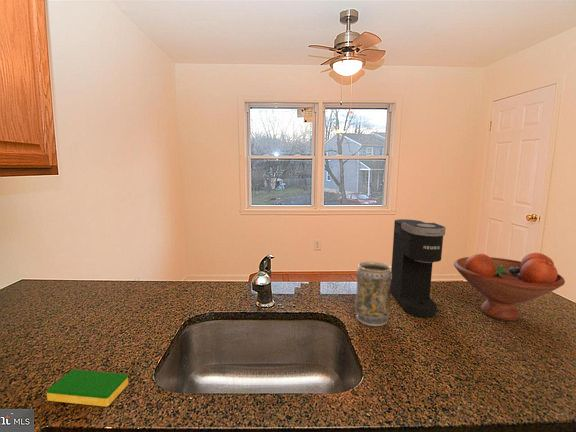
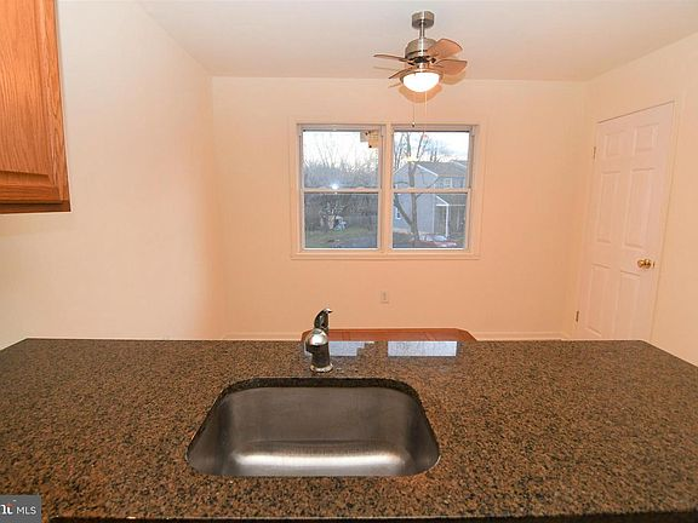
- dish sponge (89, 387)
- vase (373, 292)
- fruit bowl (503, 282)
- coffee maker (414, 262)
